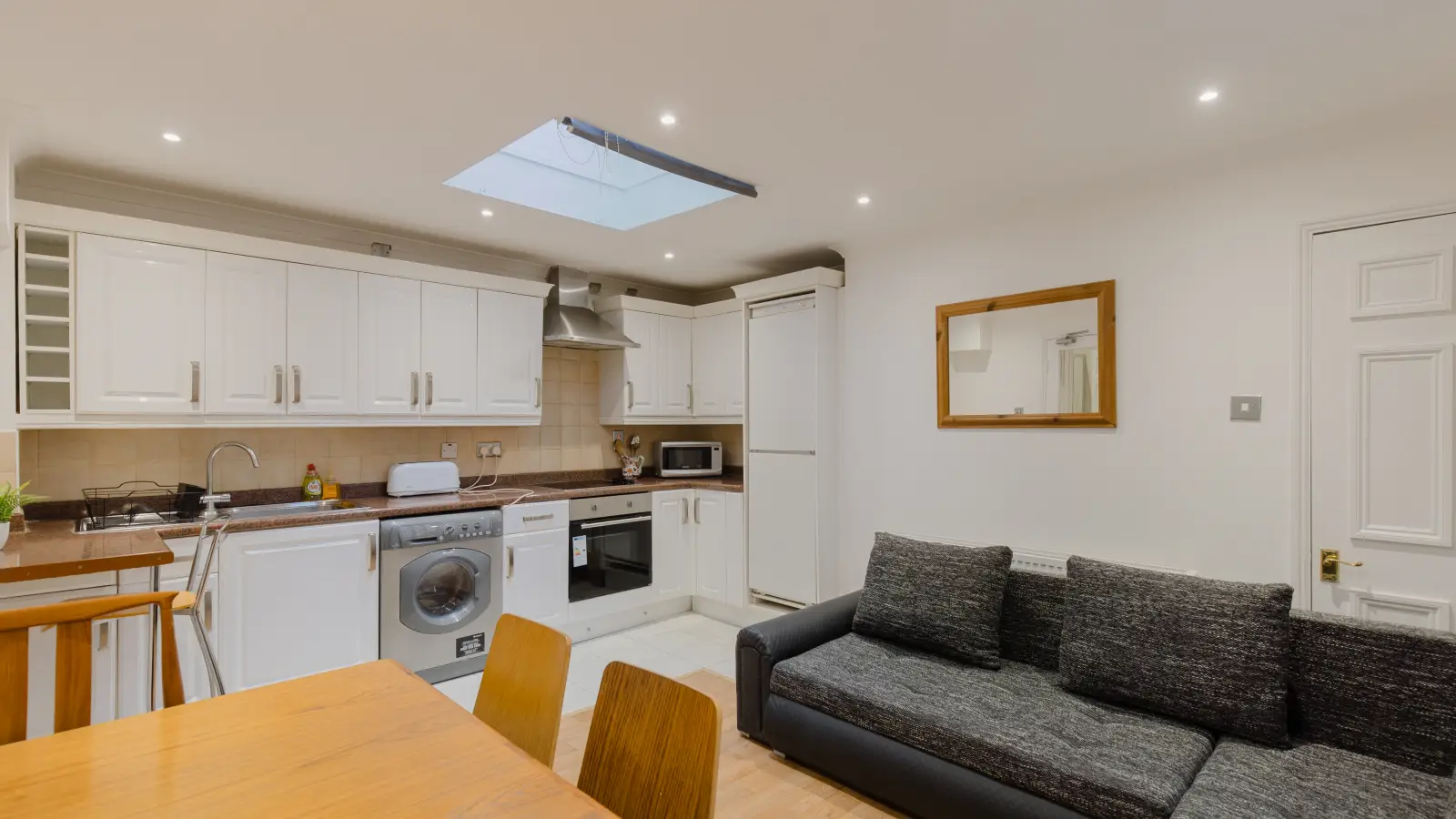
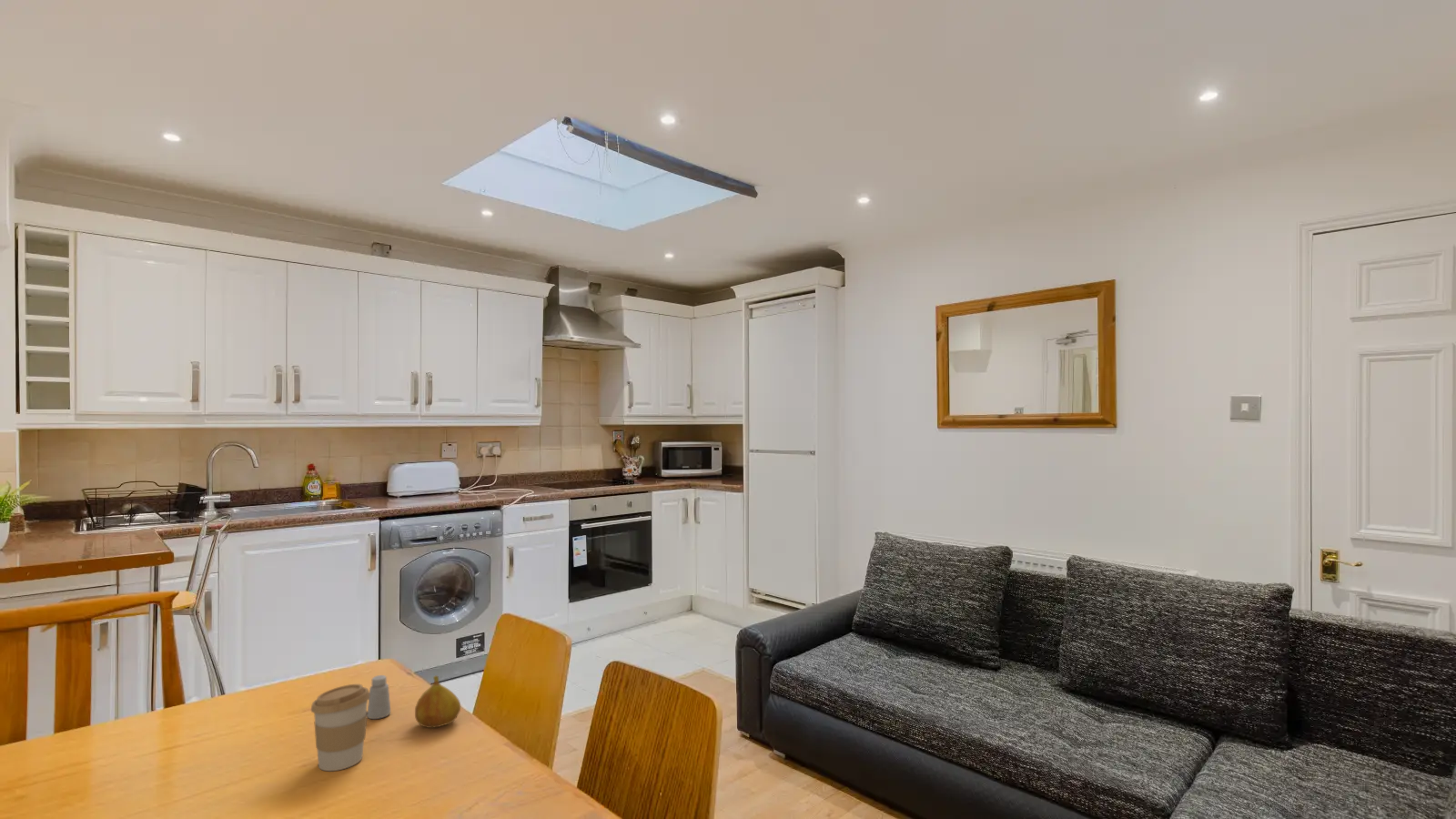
+ saltshaker (379, 695)
+ coffee cup (340, 724)
+ fruit (437, 699)
